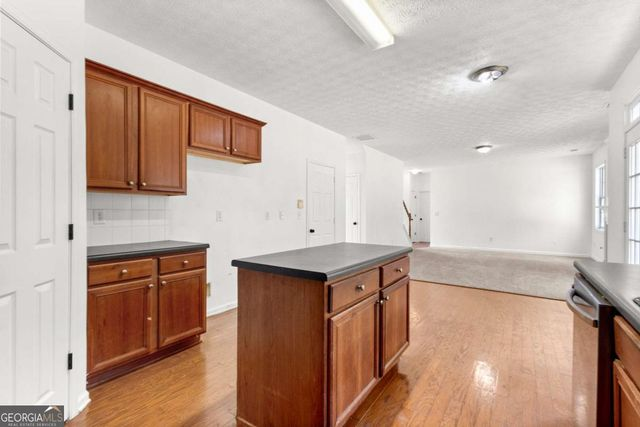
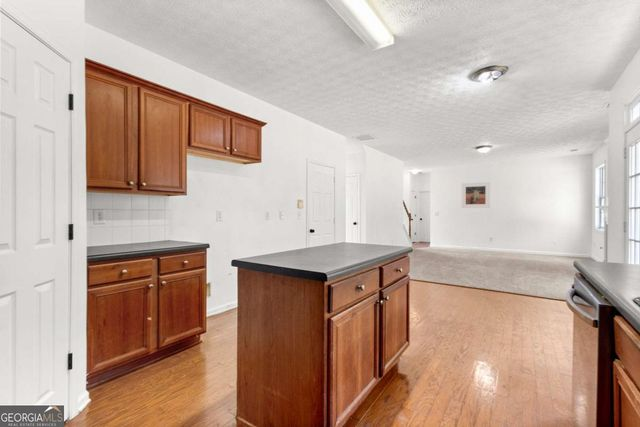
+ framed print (475, 195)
